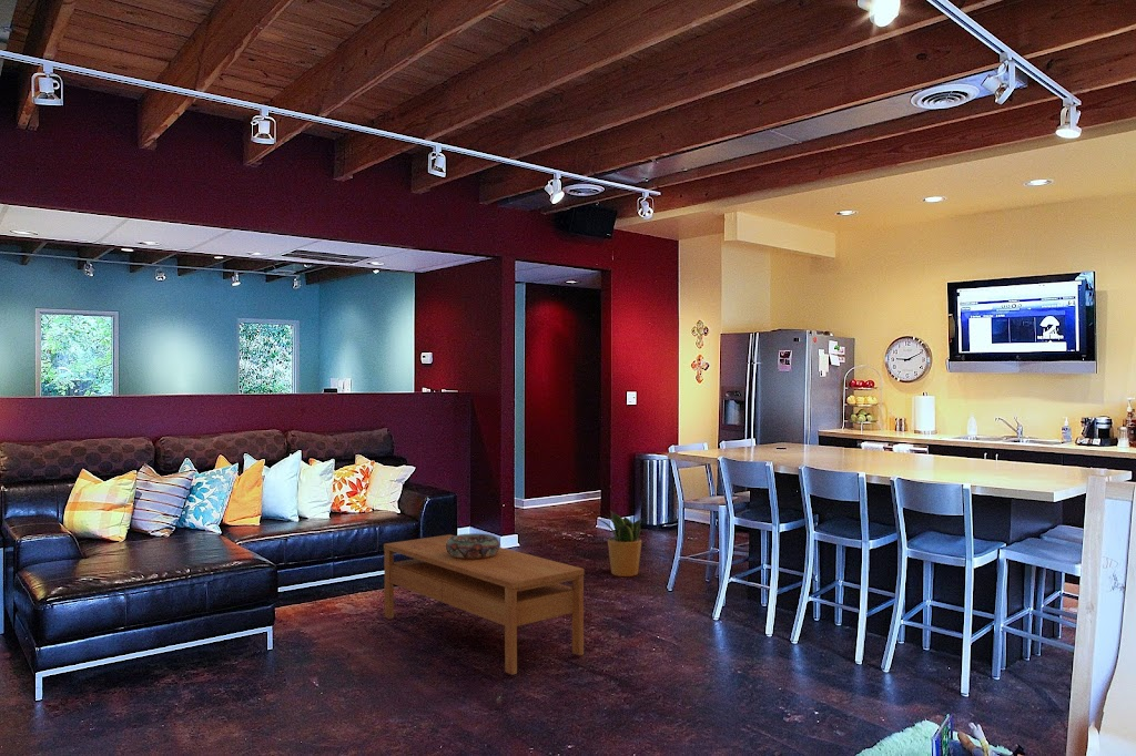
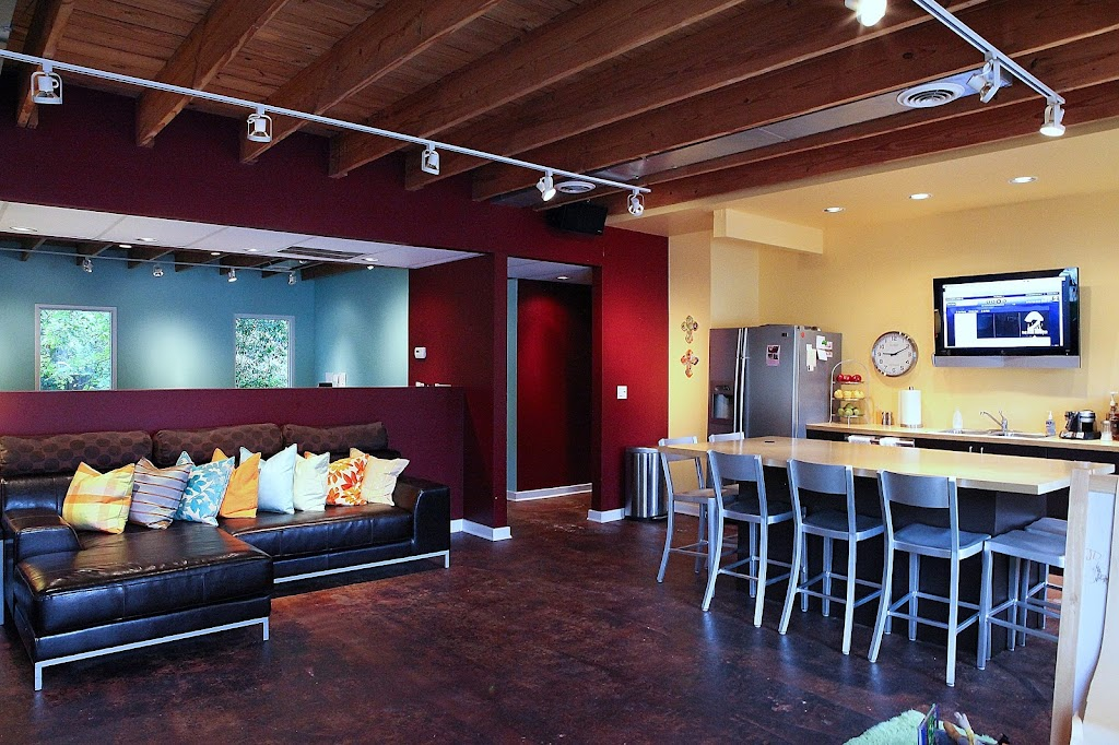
- potted plant (621, 544)
- coffee table (476, 594)
- decorative bowl (473, 545)
